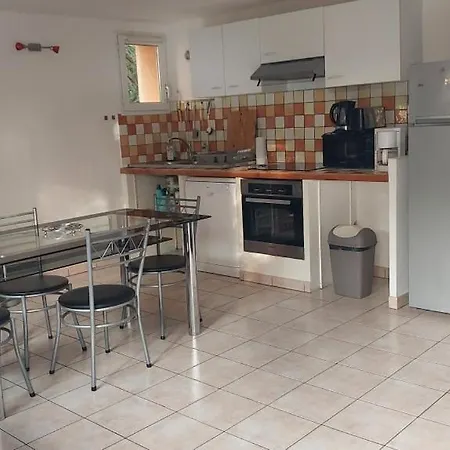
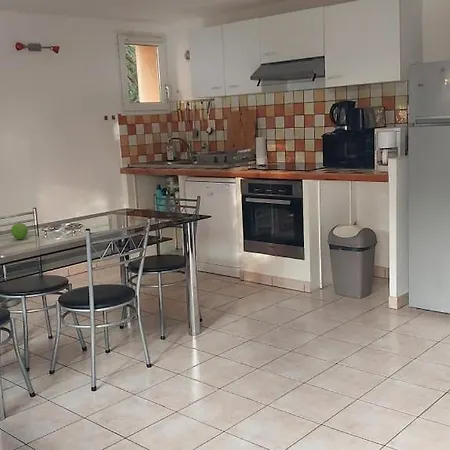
+ fruit (19, 231)
